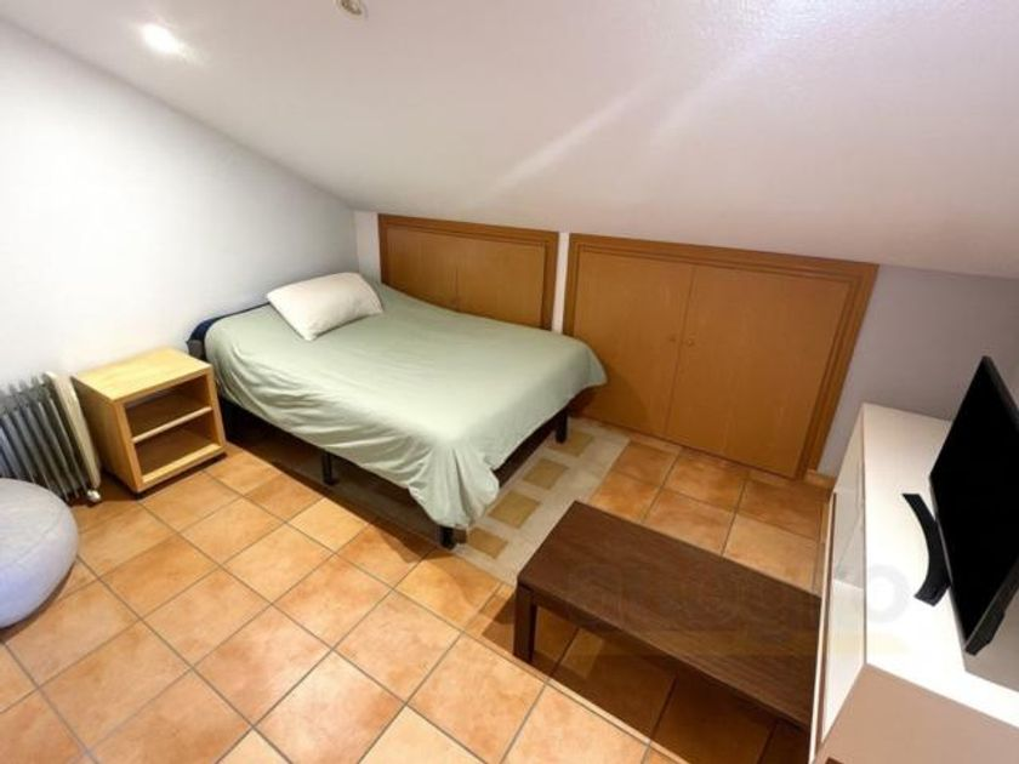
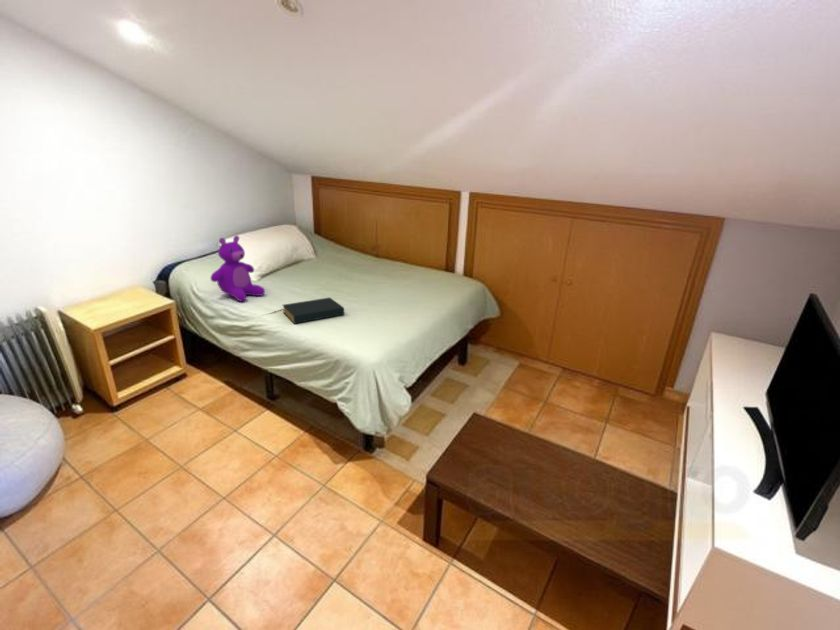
+ teddy bear (238, 267)
+ hardback book (313, 309)
